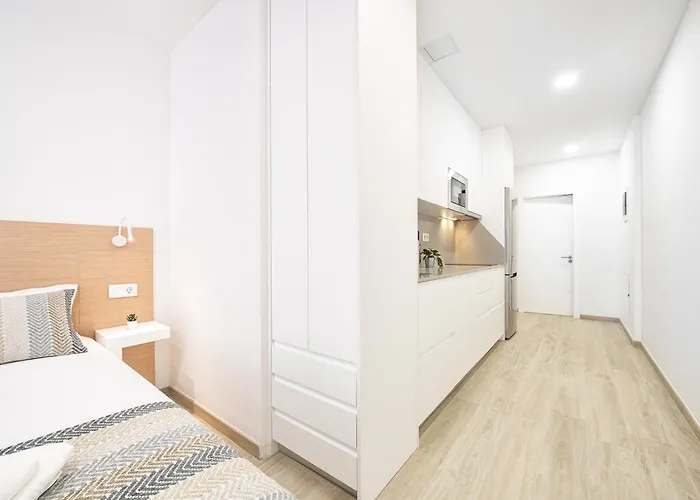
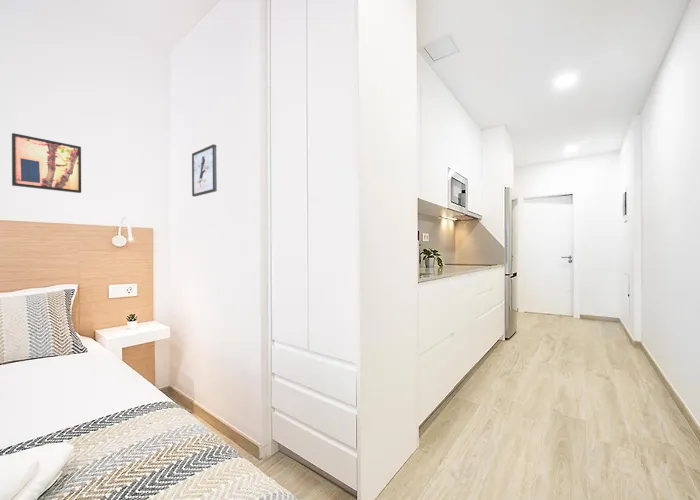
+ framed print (203, 171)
+ wall art (48, 165)
